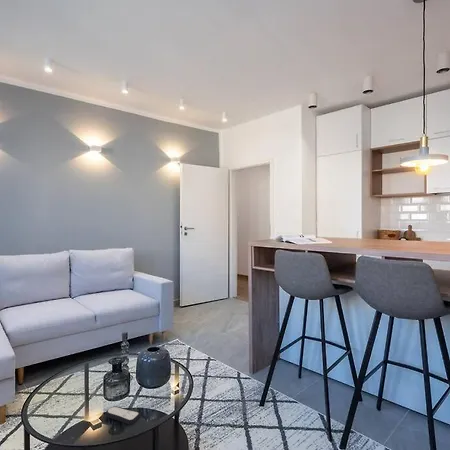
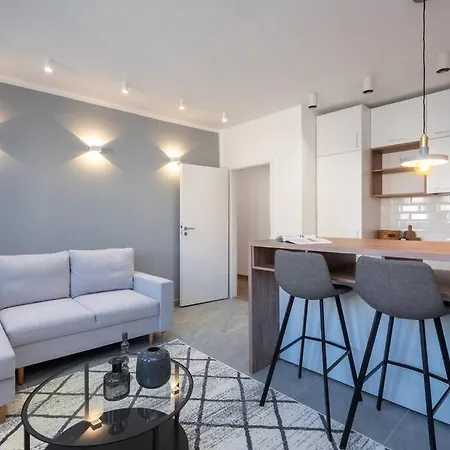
- remote control (122, 414)
